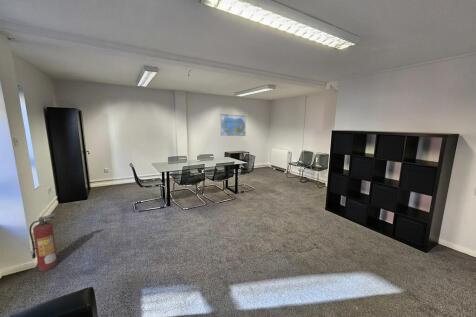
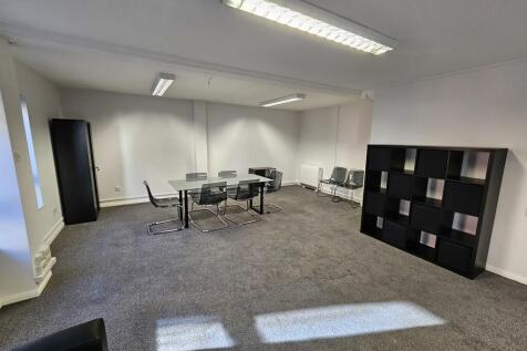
- fire extinguisher (44, 241)
- world map (233, 125)
